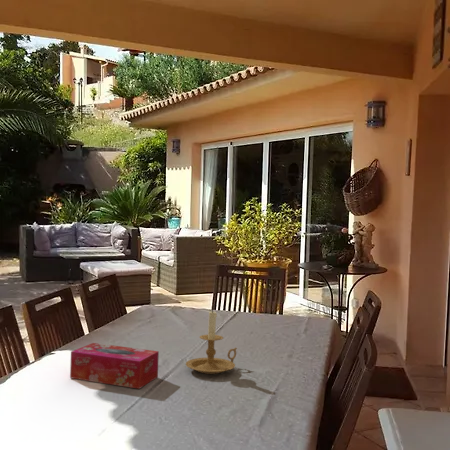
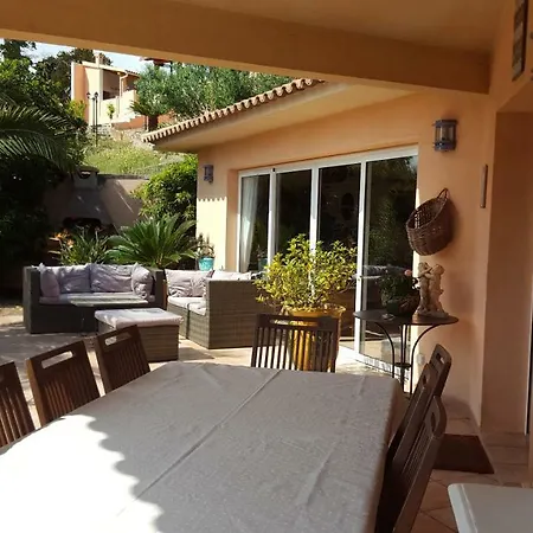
- candle holder (211, 339)
- tissue box (114, 364)
